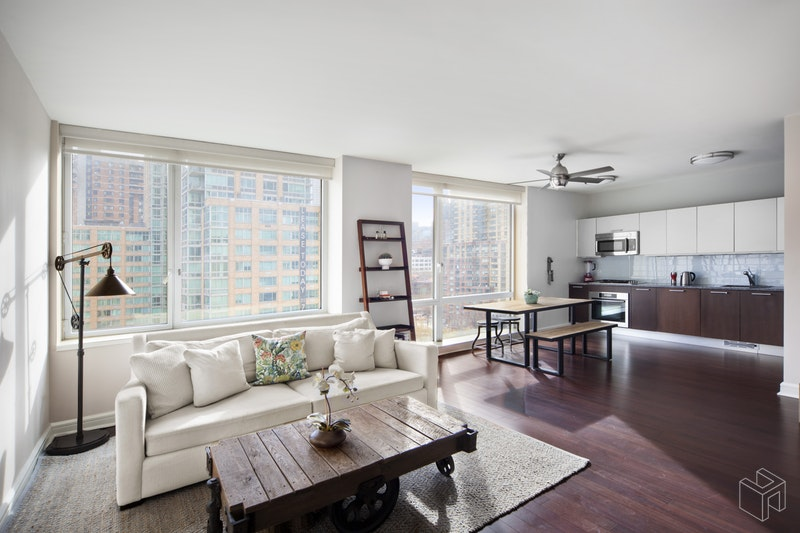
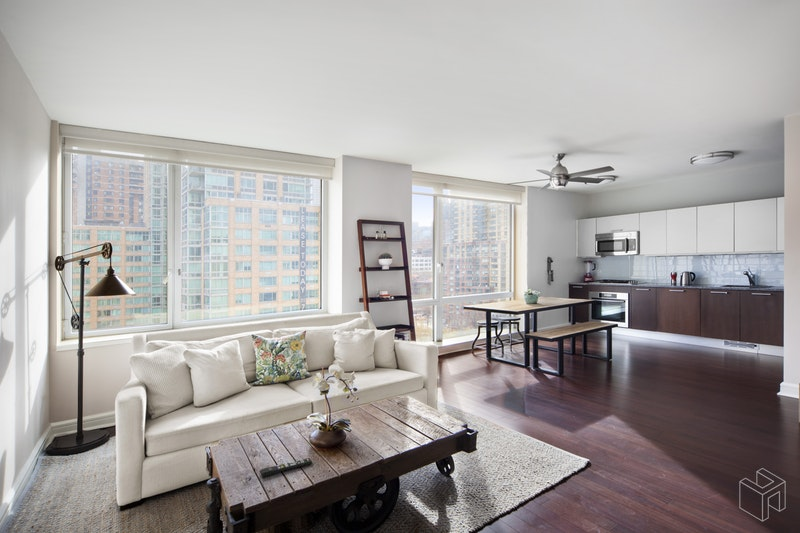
+ remote control (286, 466)
